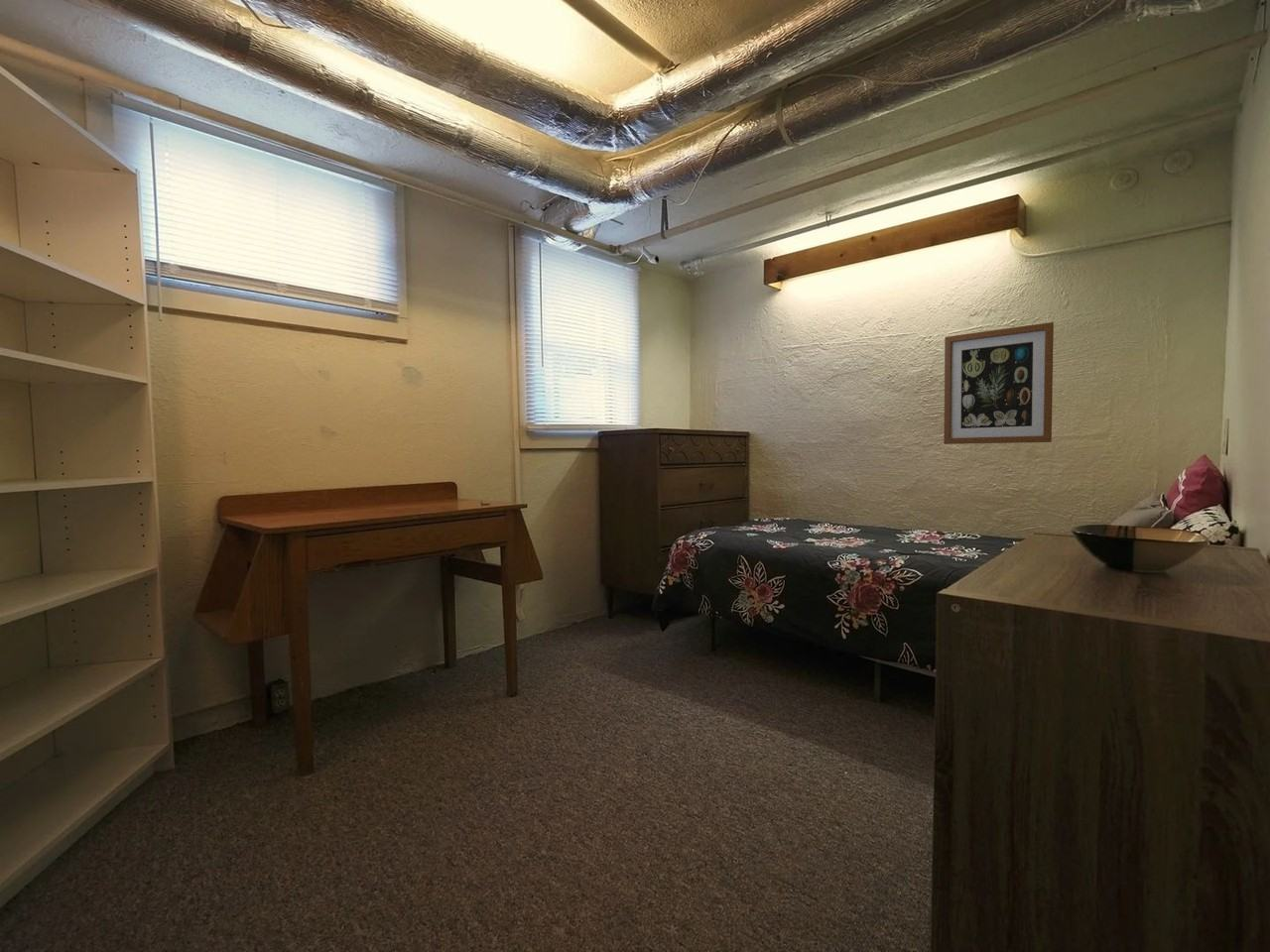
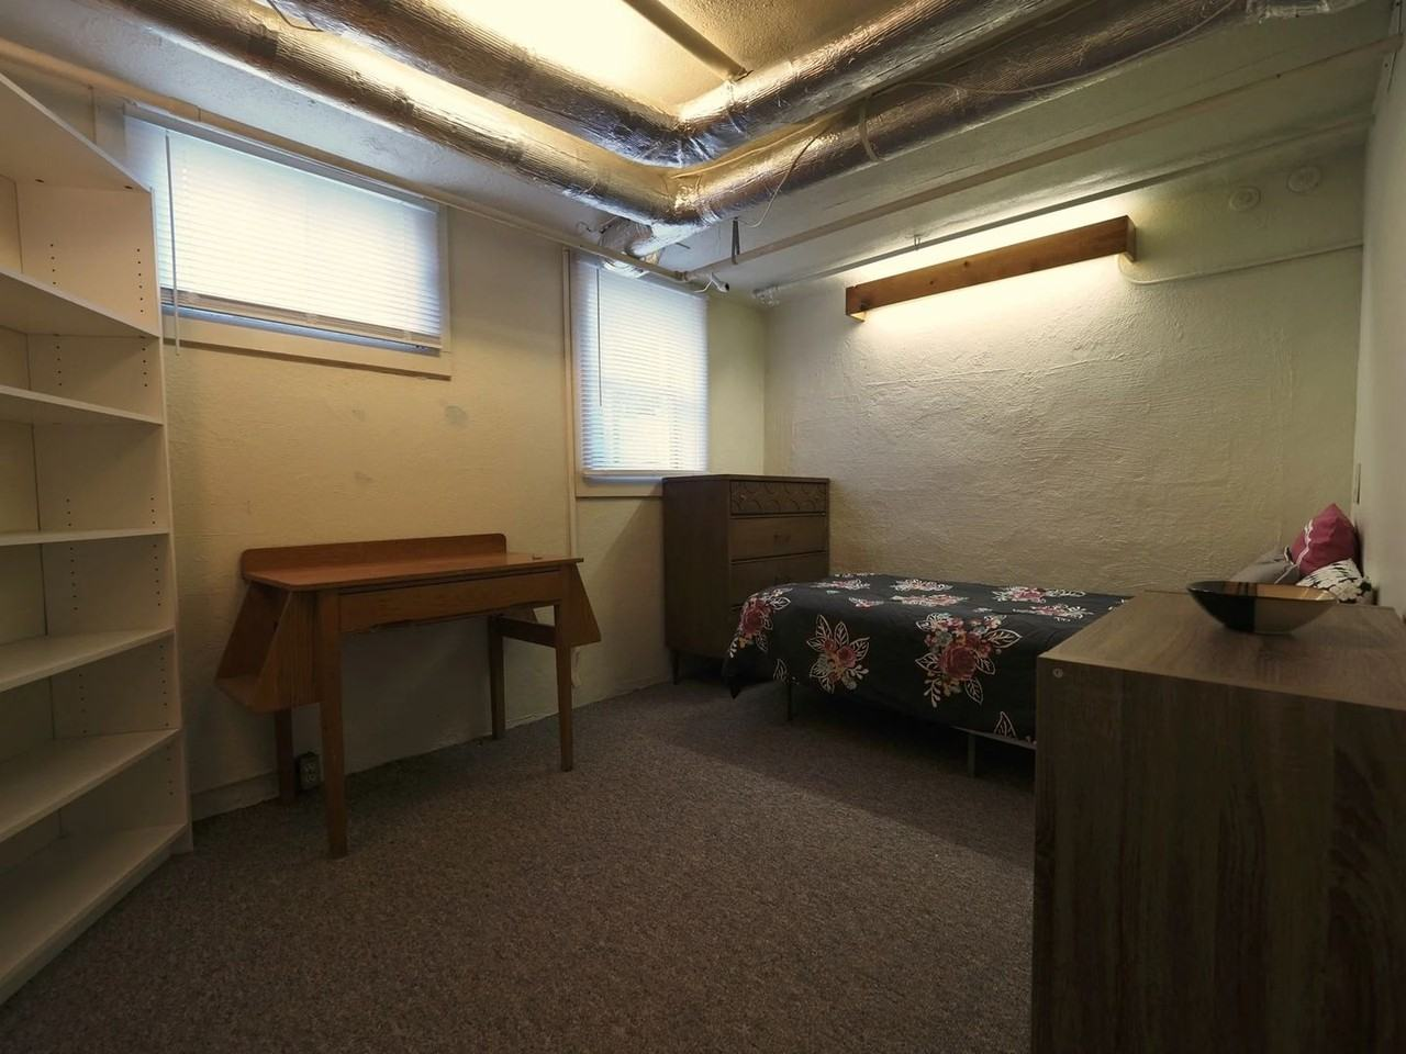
- wall art (995, 387)
